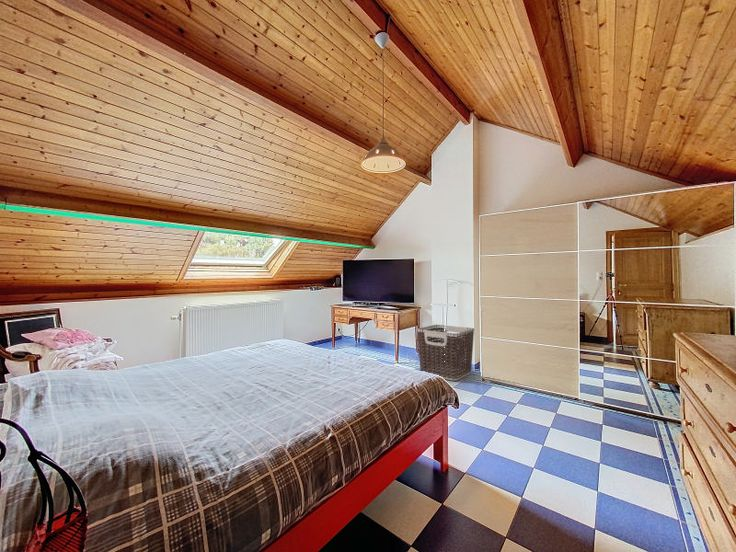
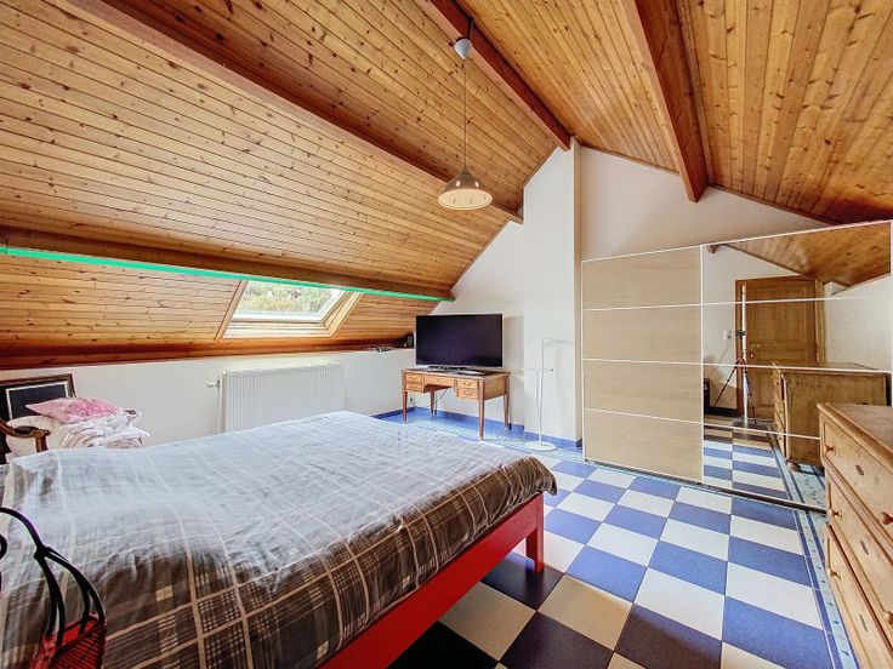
- clothes hamper (445, 350)
